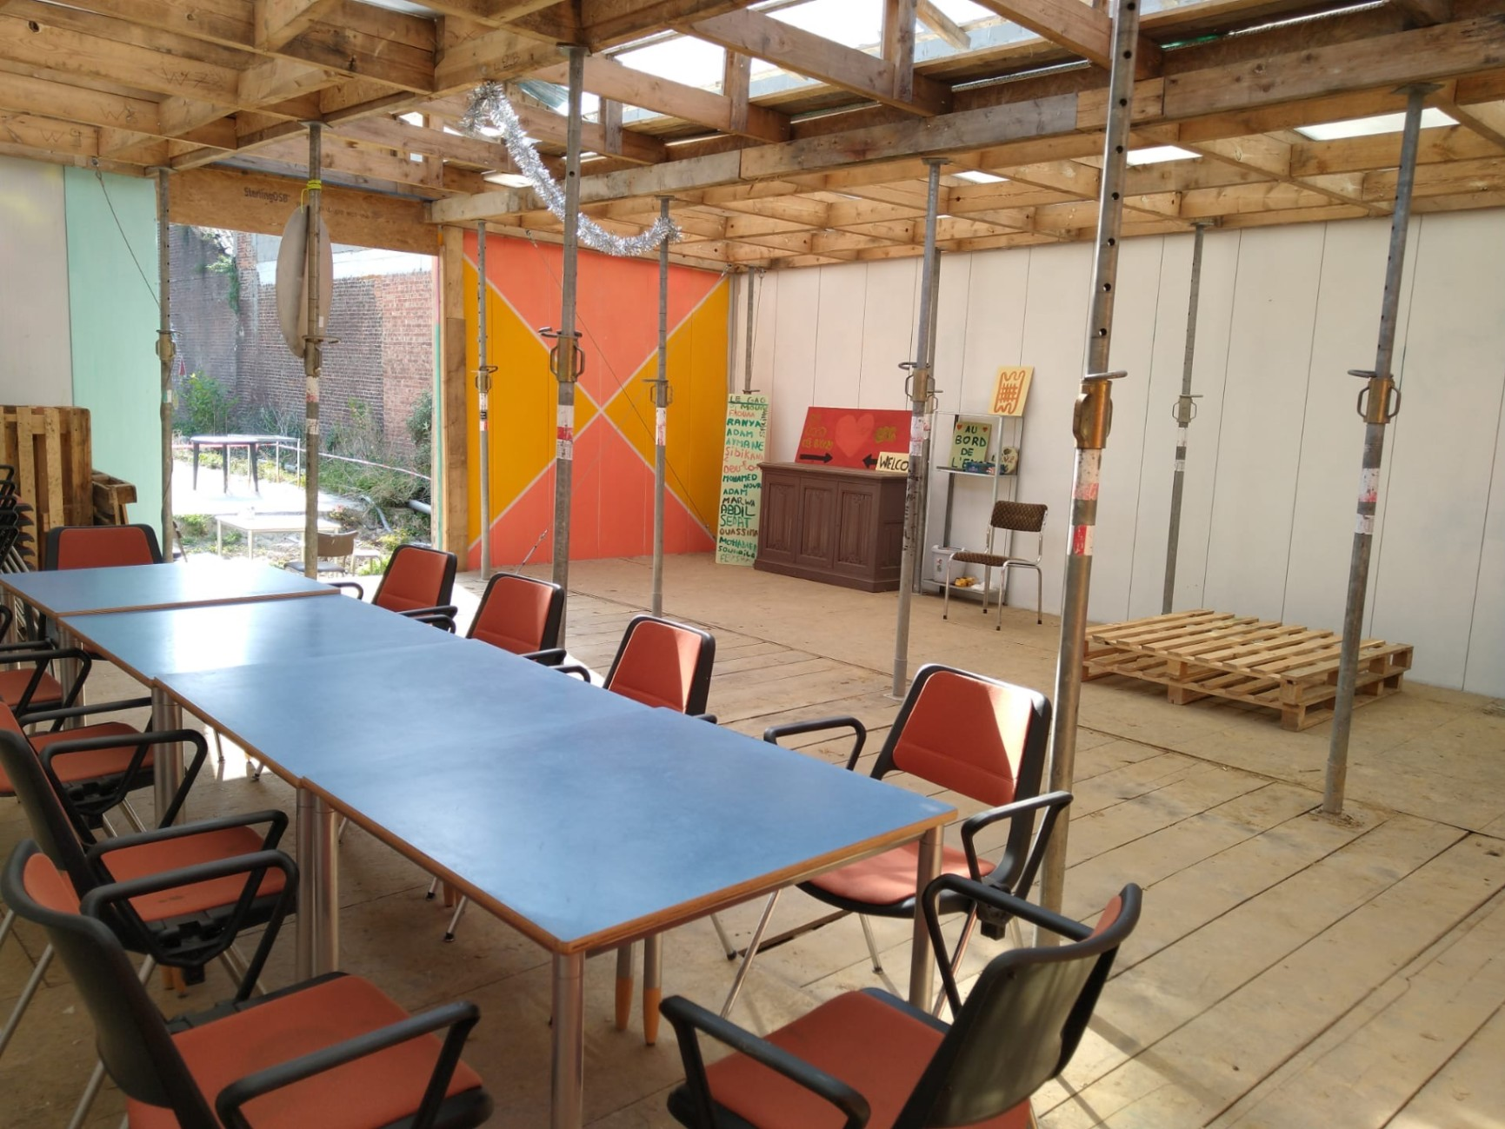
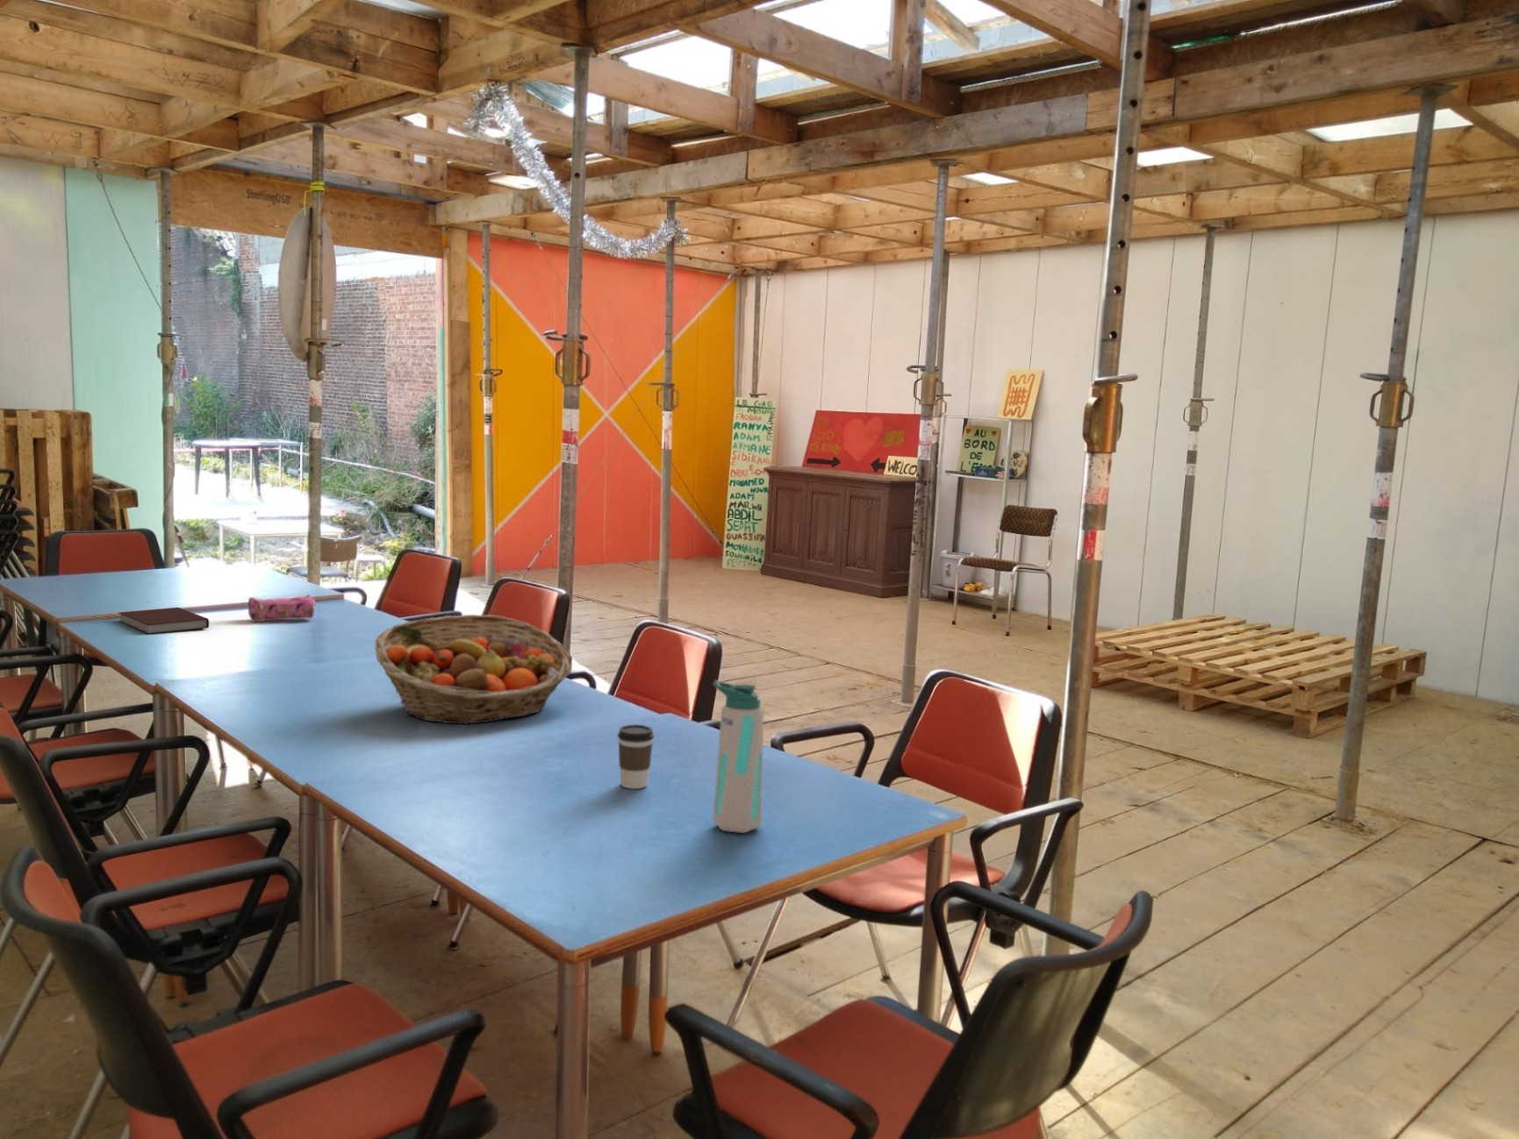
+ water bottle (736, 755)
+ coffee cup (634, 756)
+ pencil case (281, 608)
+ fruit basket (475, 668)
+ notebook (163, 620)
